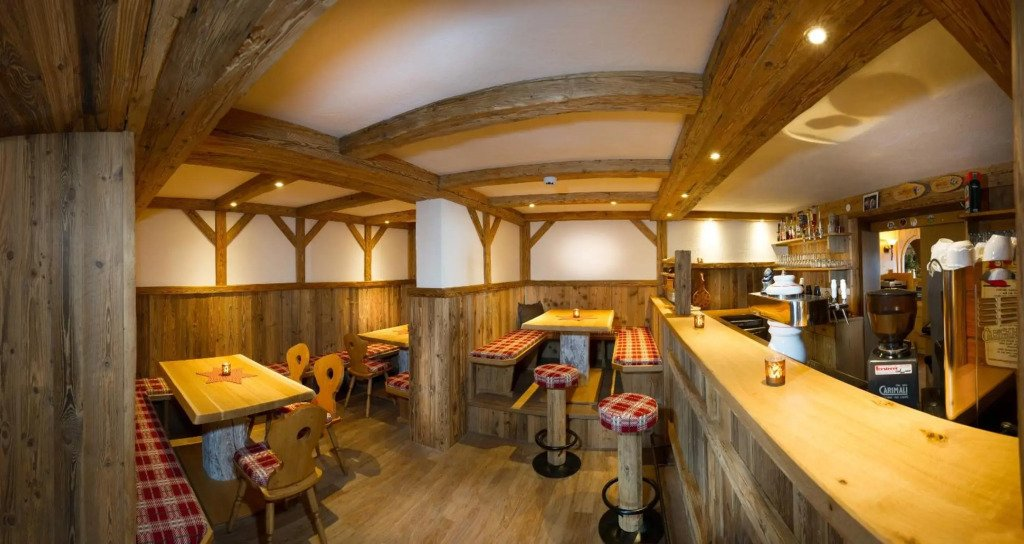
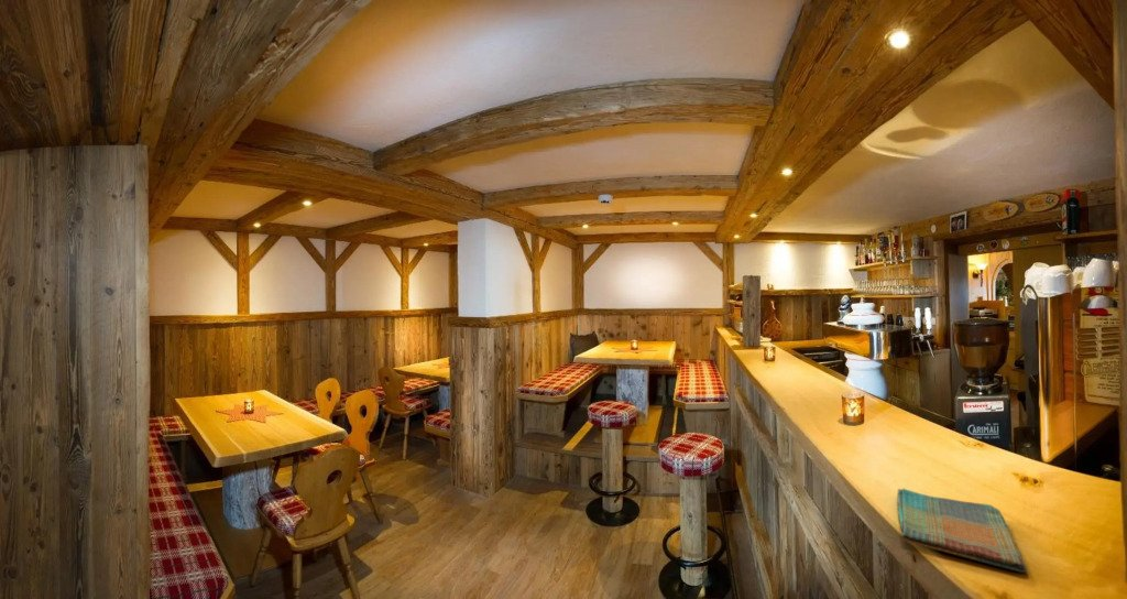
+ dish towel (952, 523)
